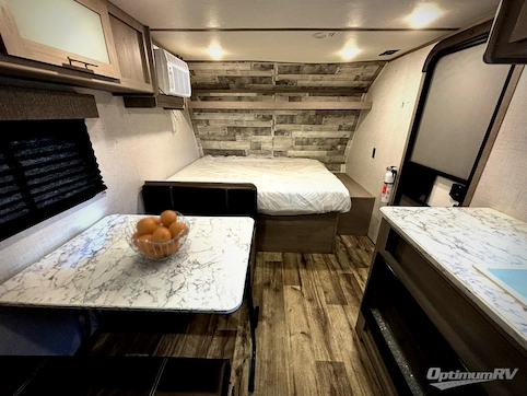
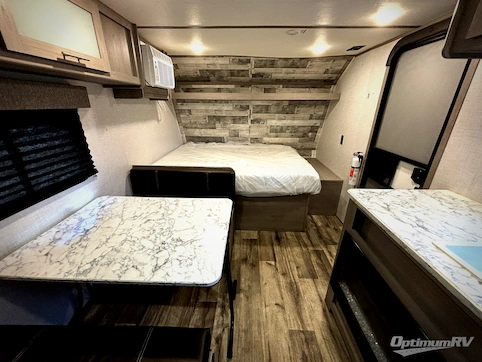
- fruit basket (160, 235)
